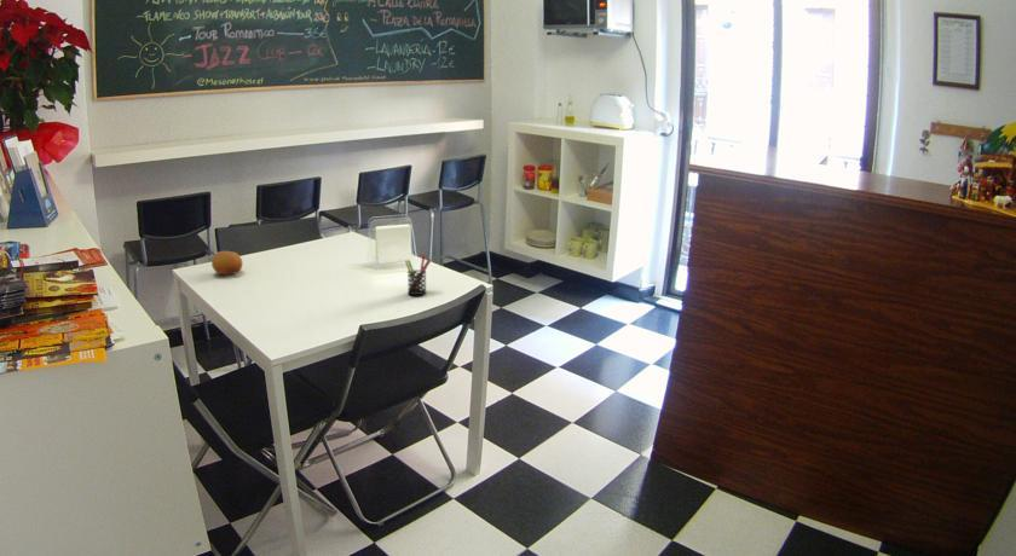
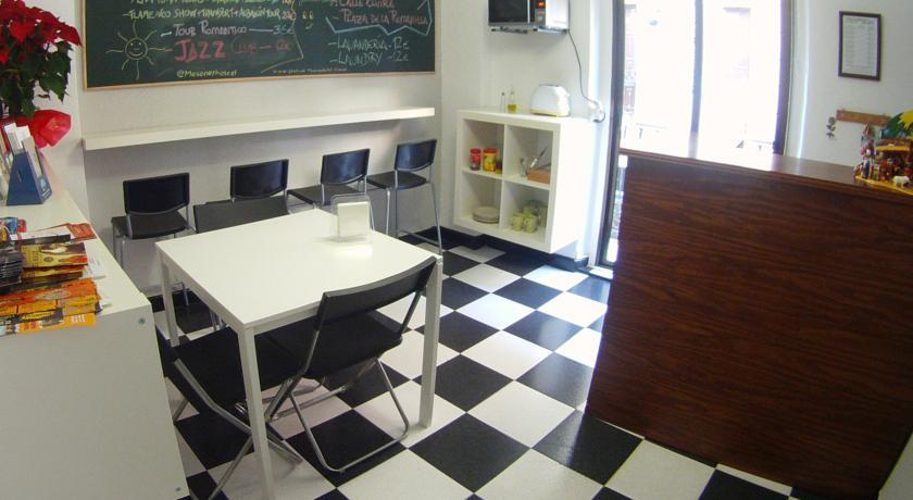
- pen holder (416, 273)
- fruit (226, 262)
